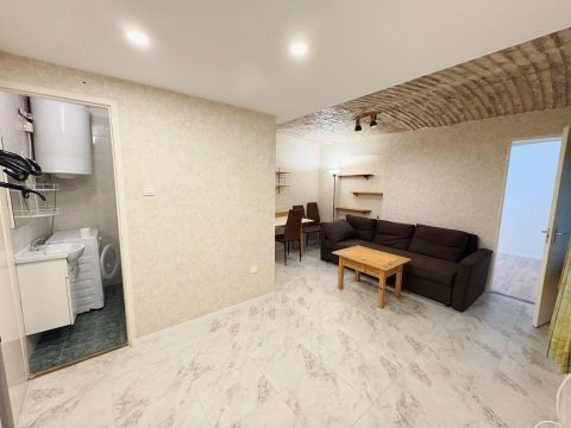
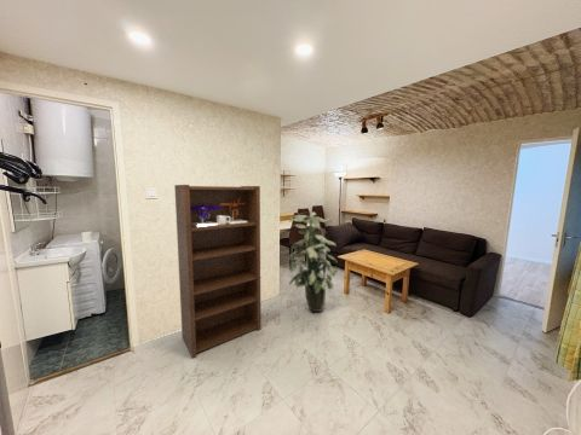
+ indoor plant (311, 261)
+ bookshelf (220, 262)
